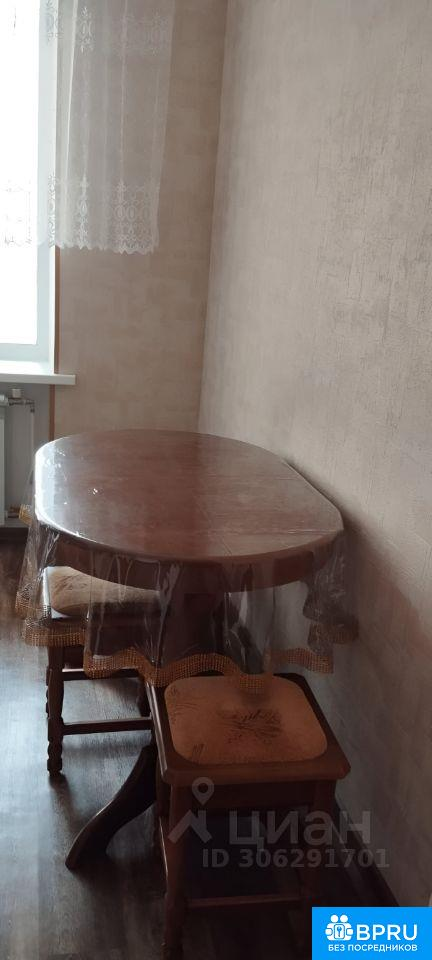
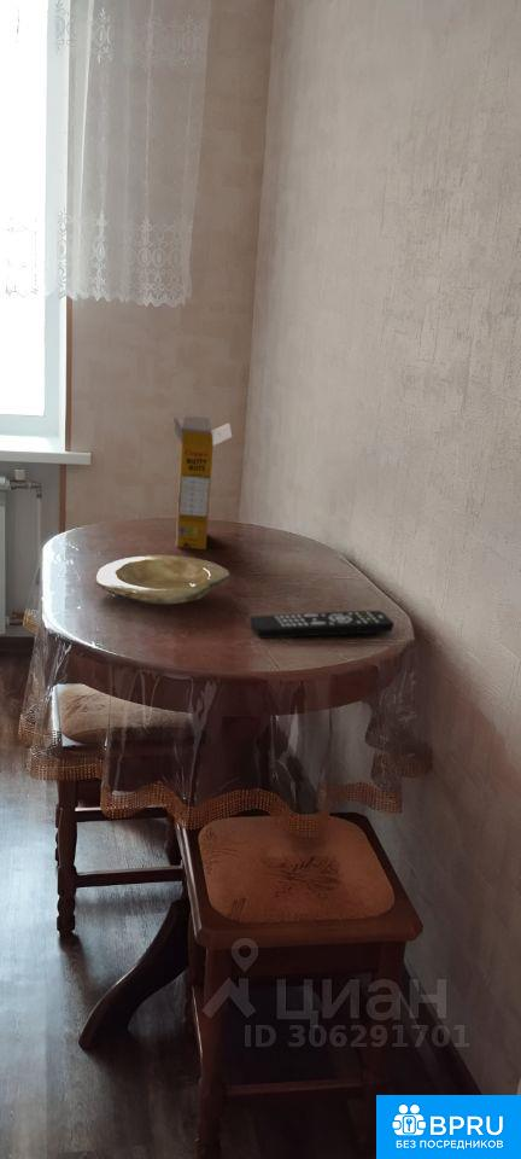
+ cereal box (198, 479)
+ plate (162, 582)
+ remote control (322, 624)
